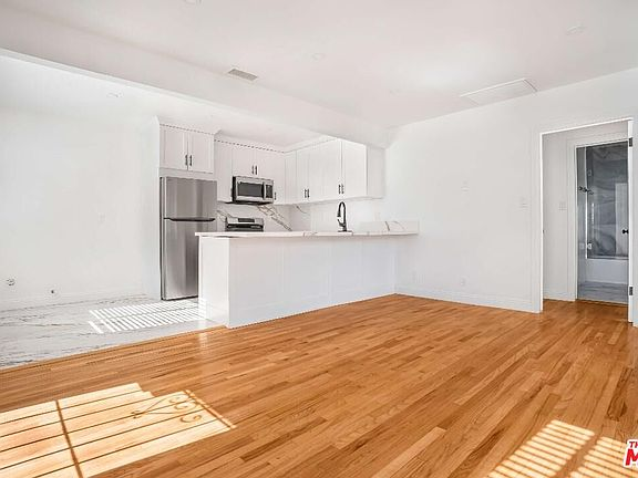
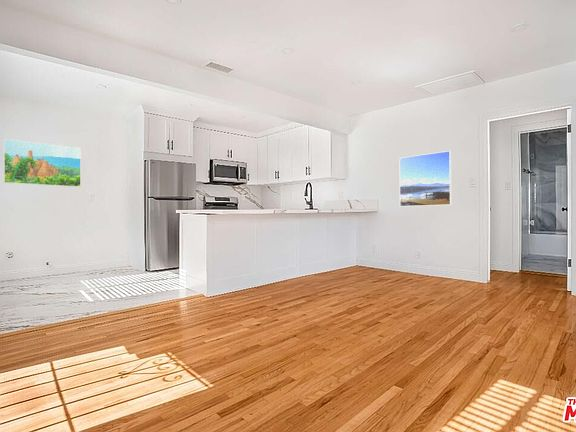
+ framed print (423, 180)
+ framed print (44, 164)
